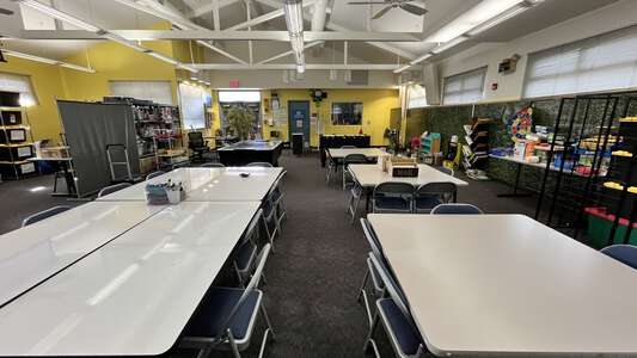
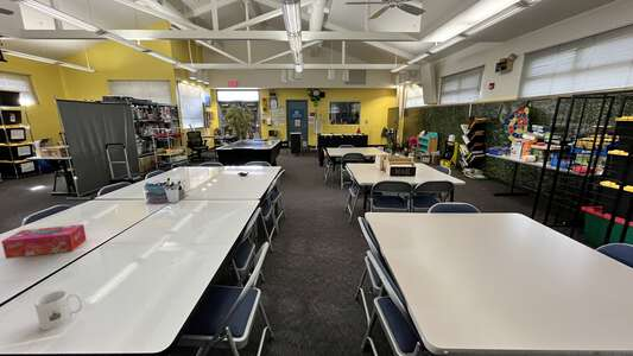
+ mug (61, 307)
+ tissue box (46, 240)
